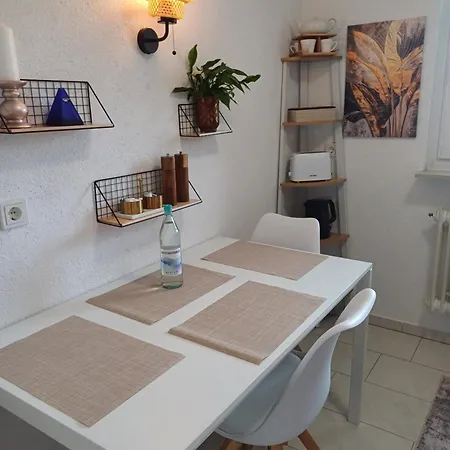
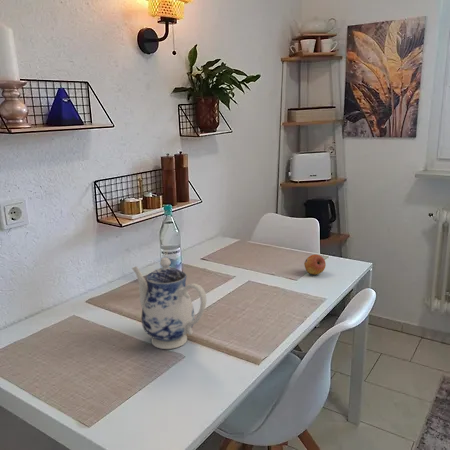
+ teapot (167, 300)
+ fruit (314, 264)
